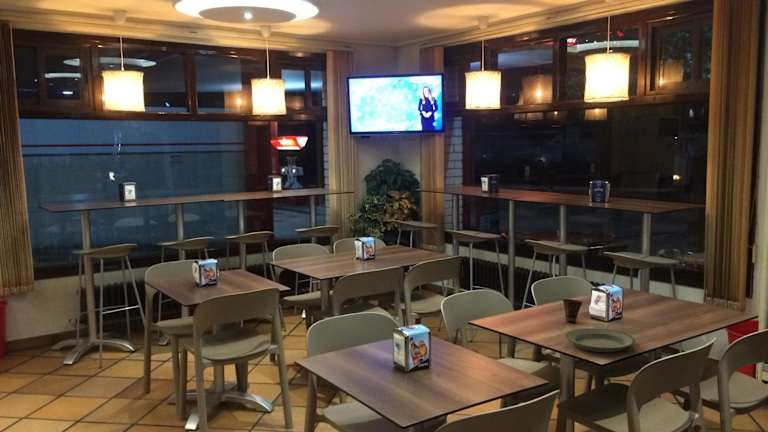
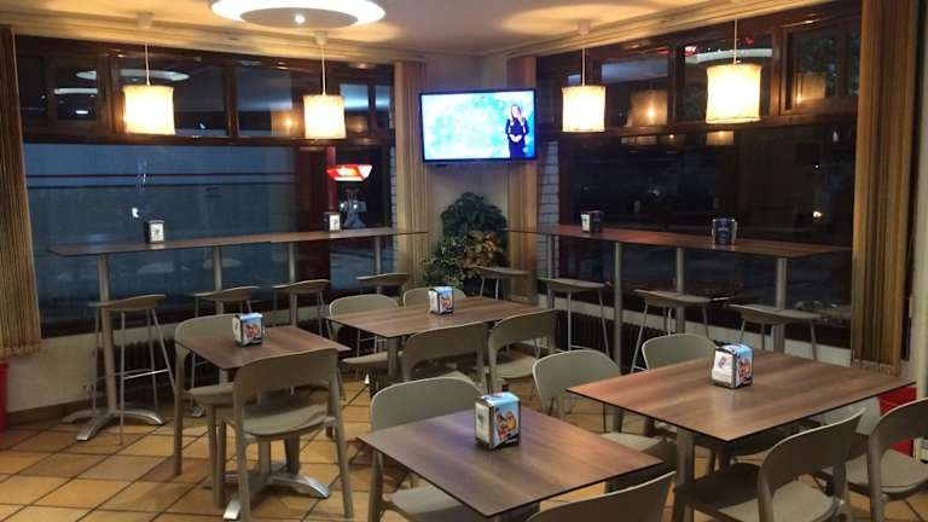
- cup (572, 310)
- plate (599, 341)
